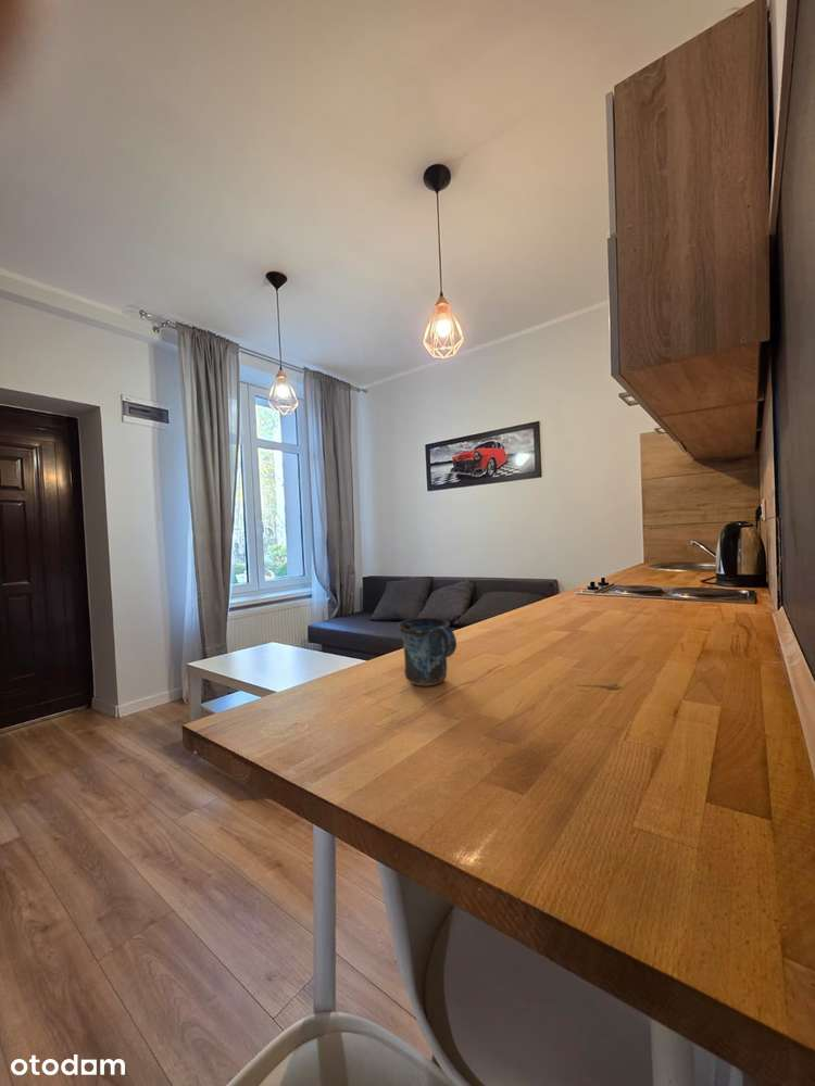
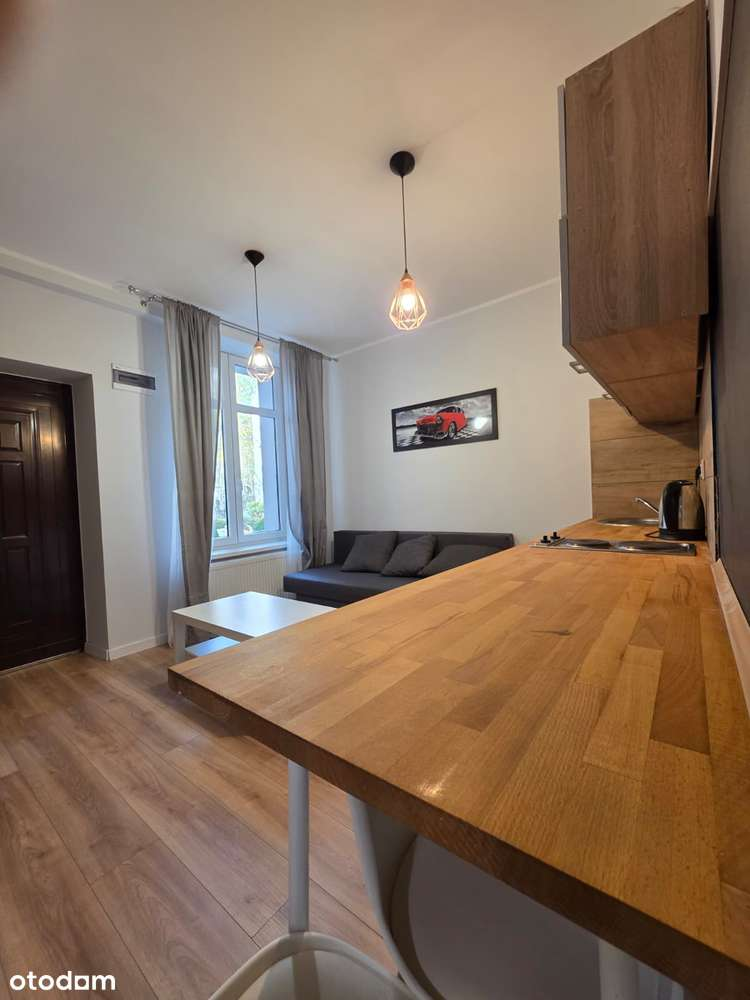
- mug (426, 653)
